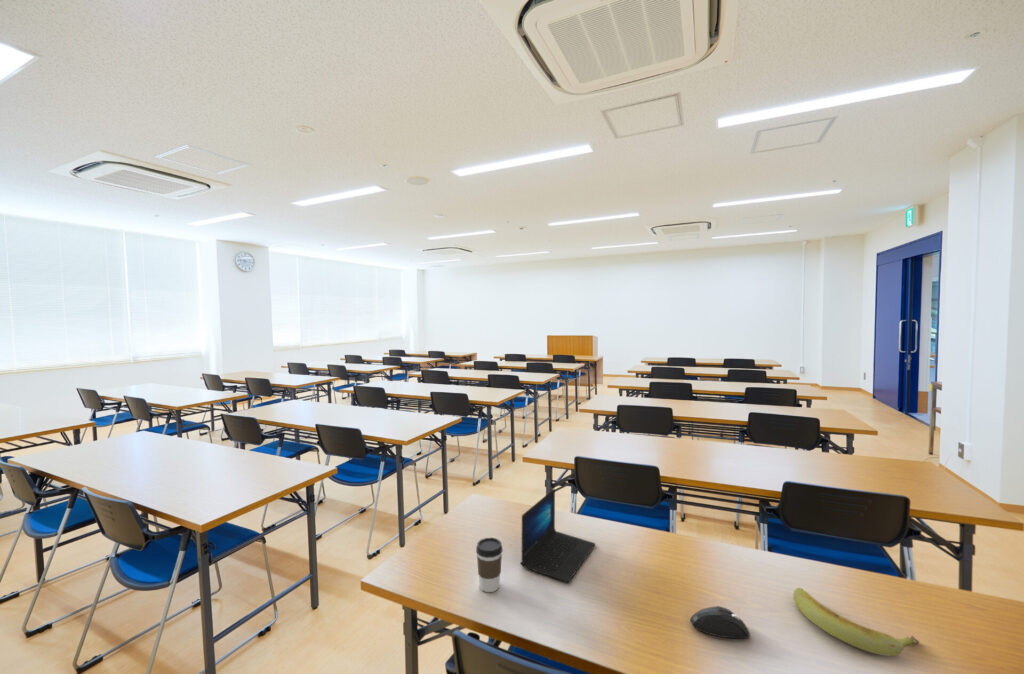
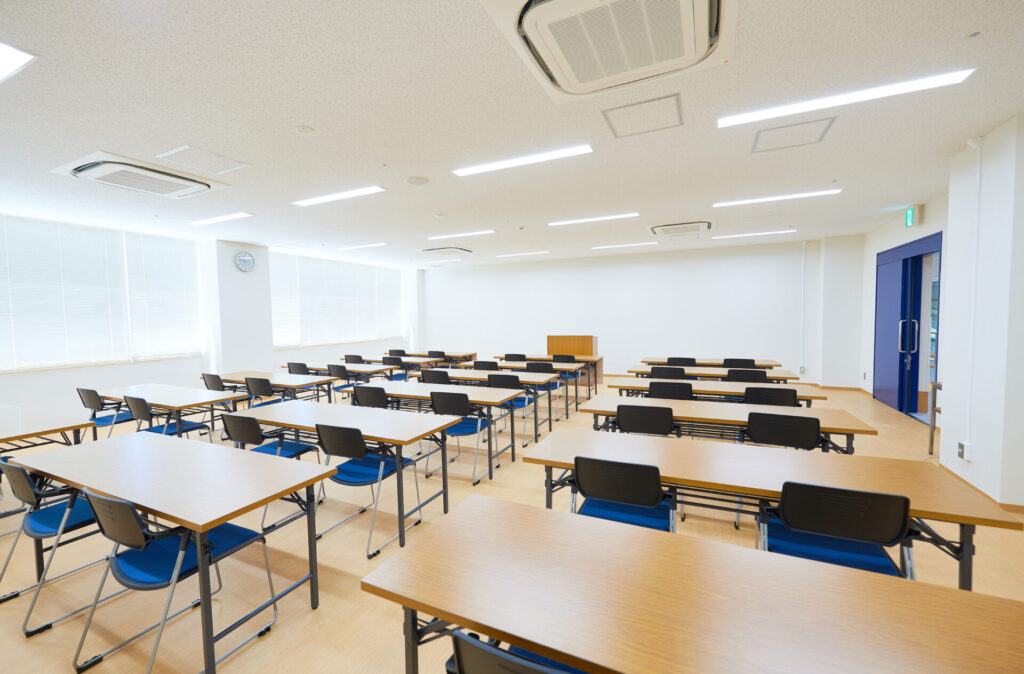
- mouse (718, 619)
- laptop (559, 532)
- coffee cup (489, 564)
- banana (854, 622)
